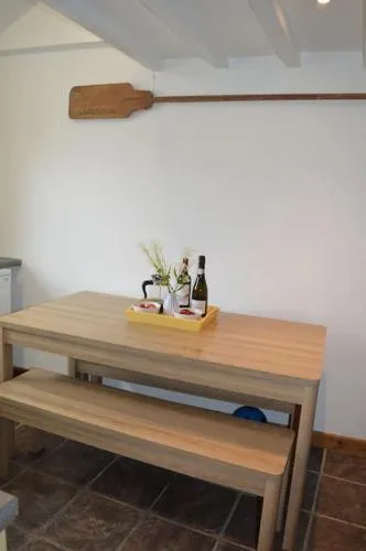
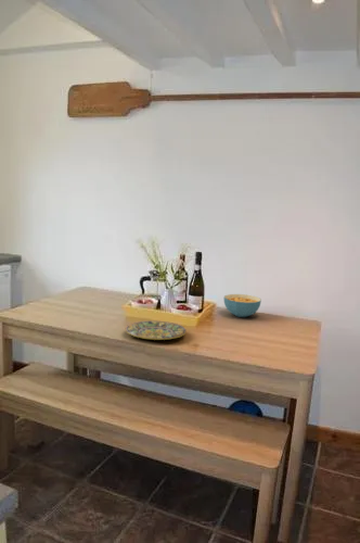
+ cereal bowl (242, 306)
+ plate (155, 331)
